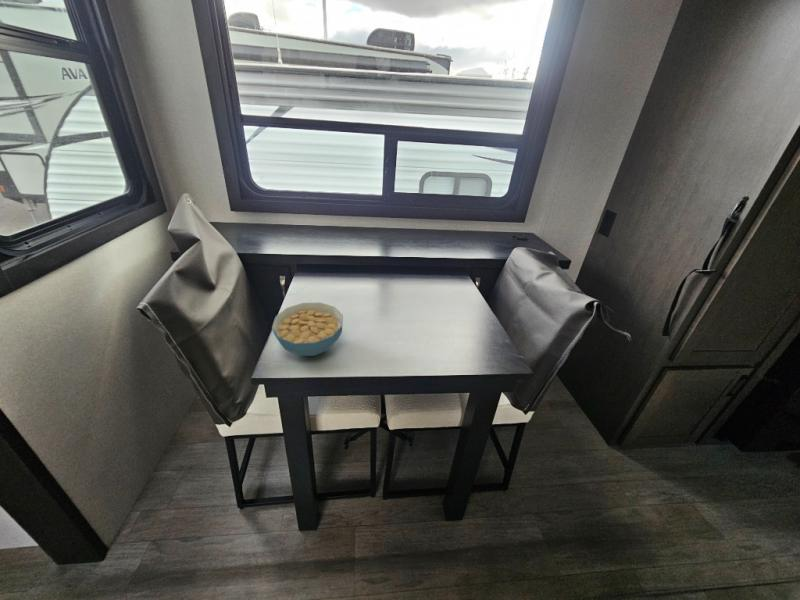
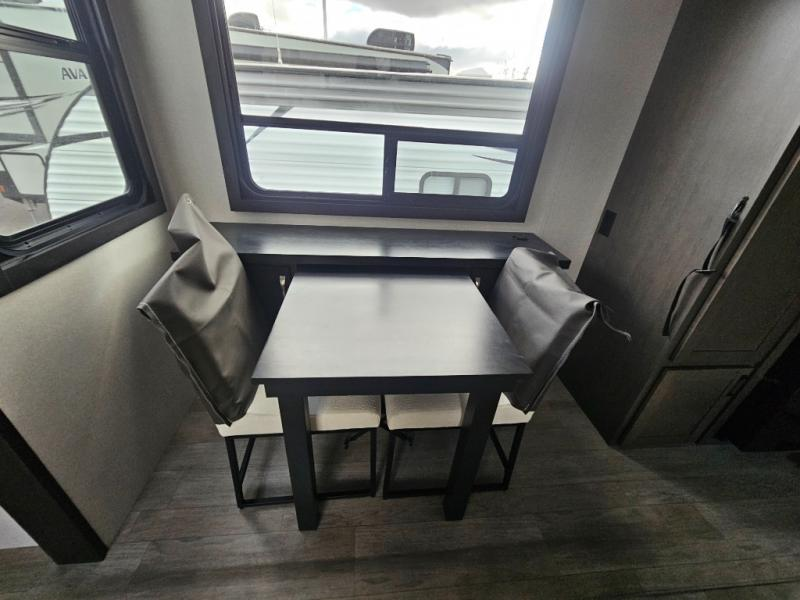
- cereal bowl (310, 334)
